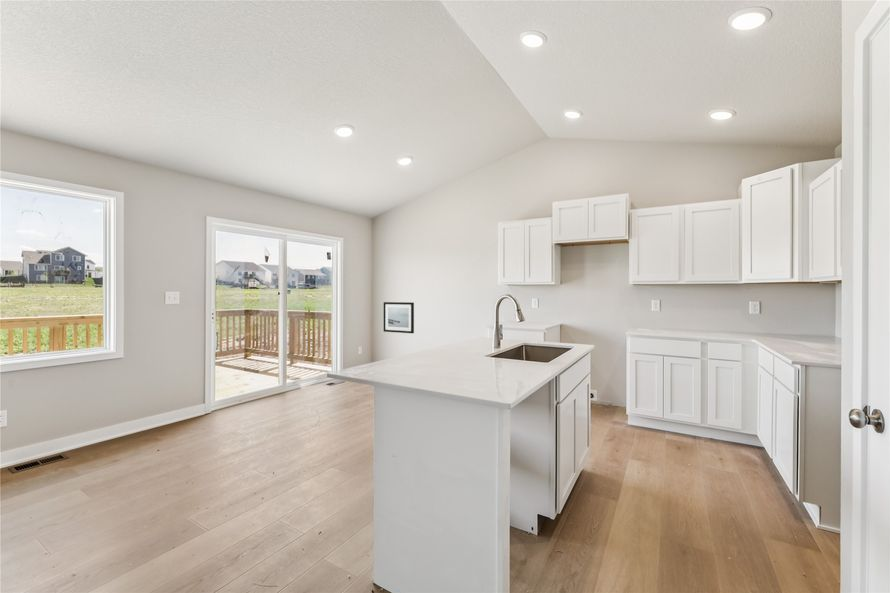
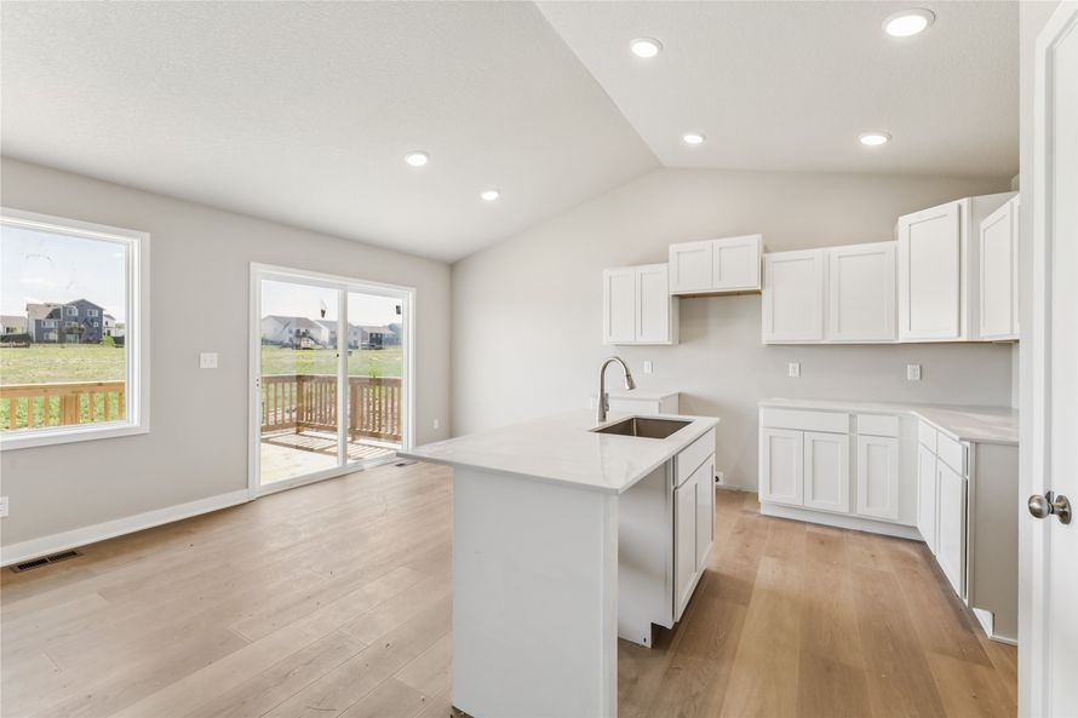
- wall art (398, 317)
